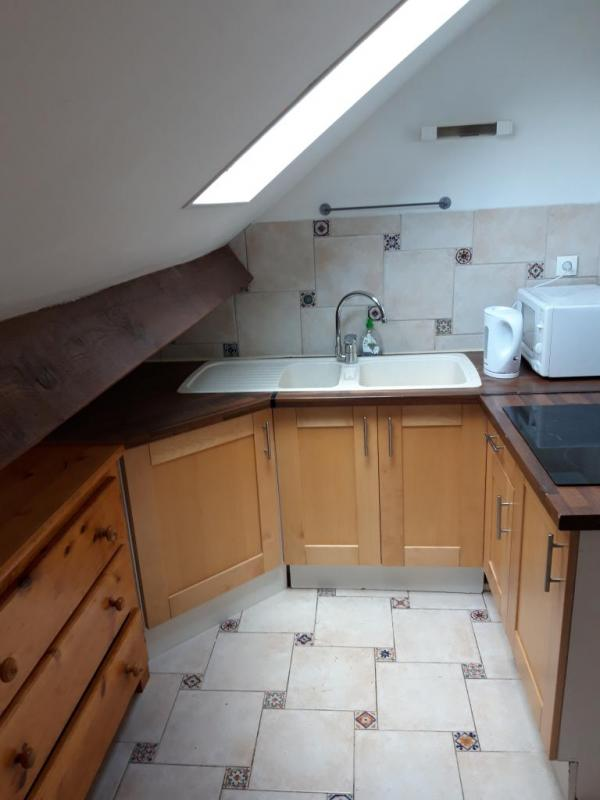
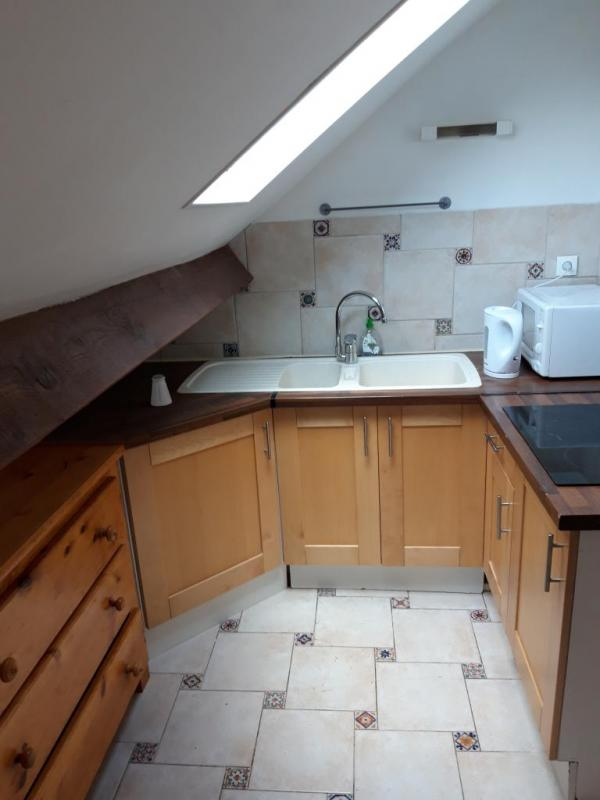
+ saltshaker (159, 389)
